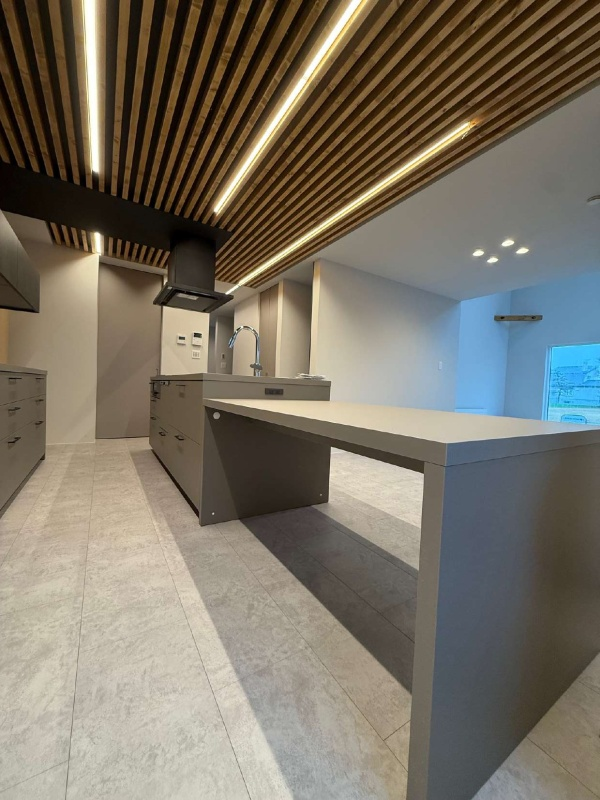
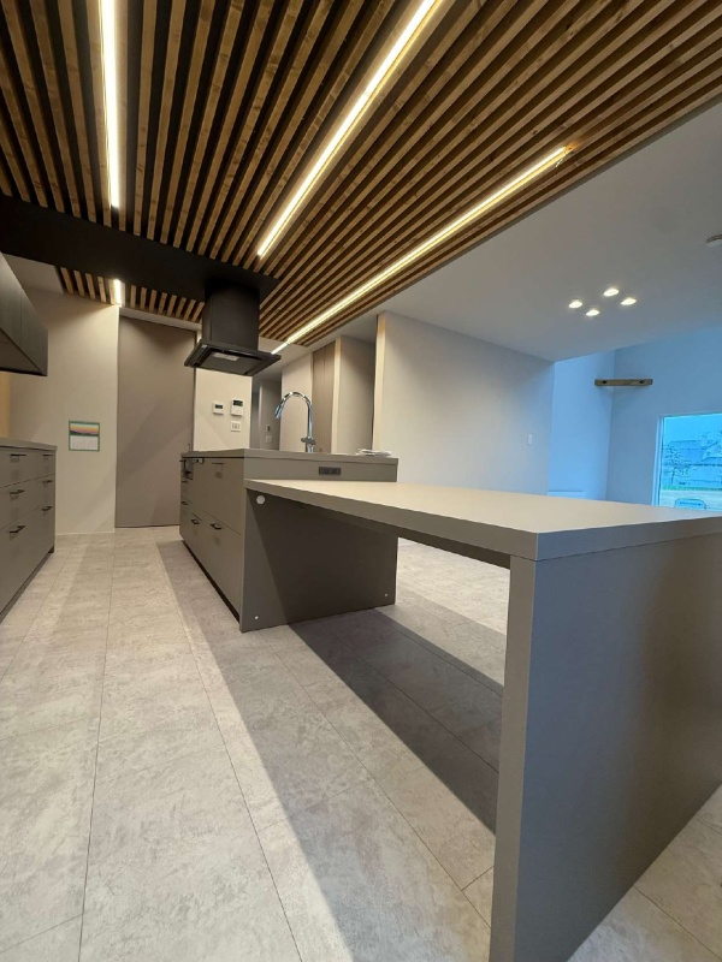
+ calendar (84, 435)
